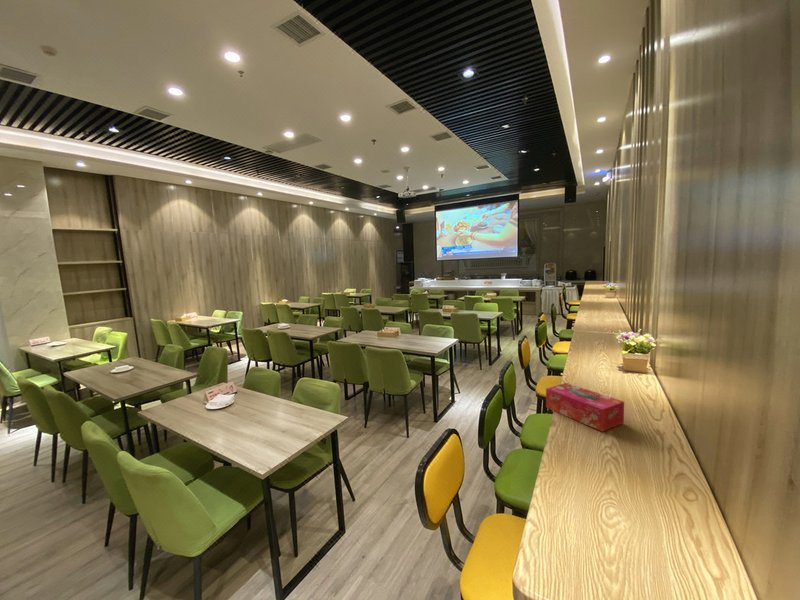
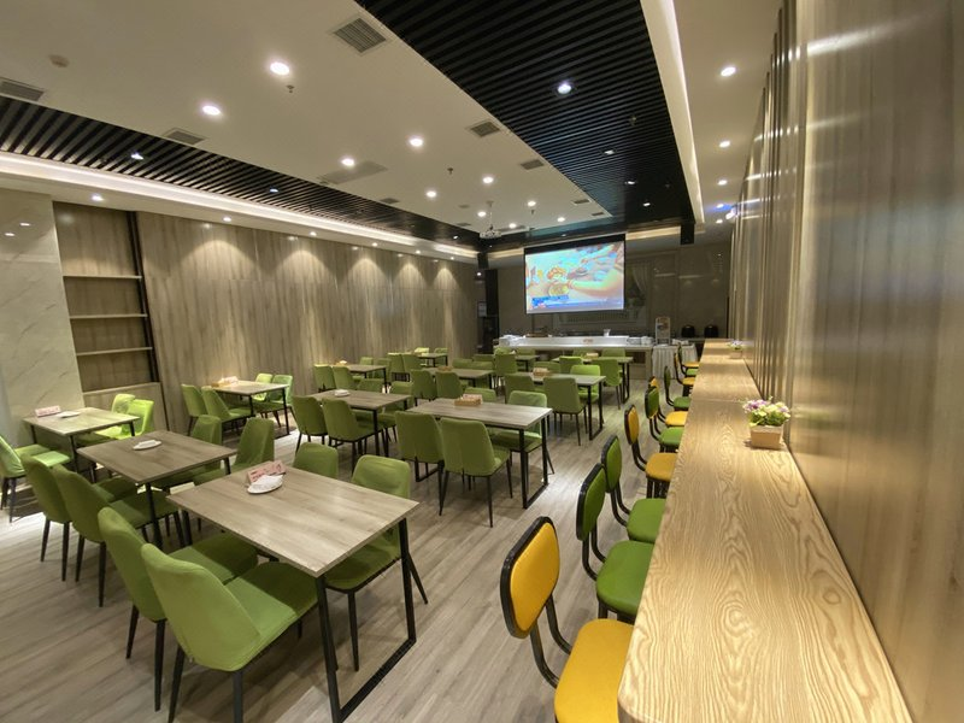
- tissue box (582, 404)
